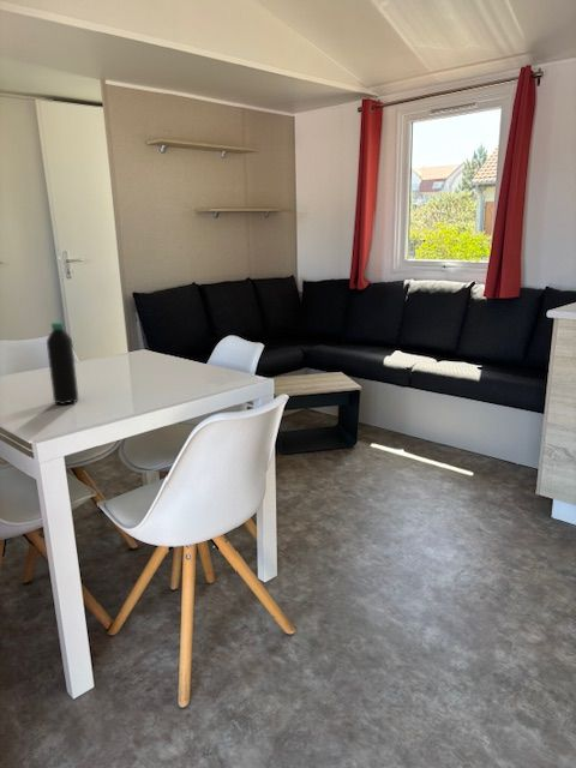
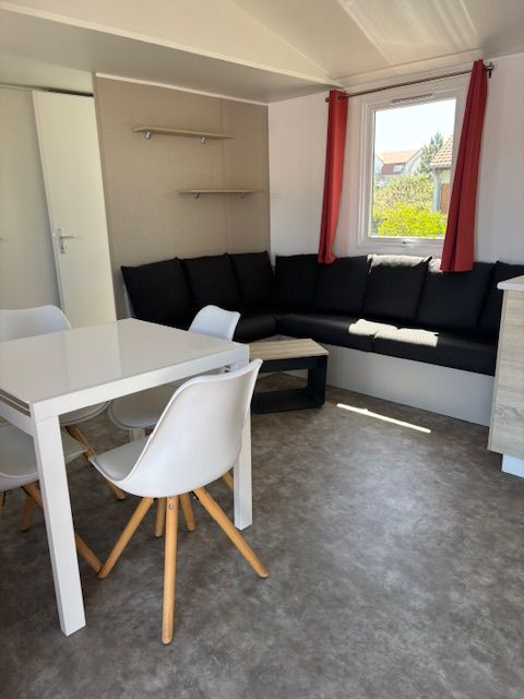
- water bottle (61, 362)
